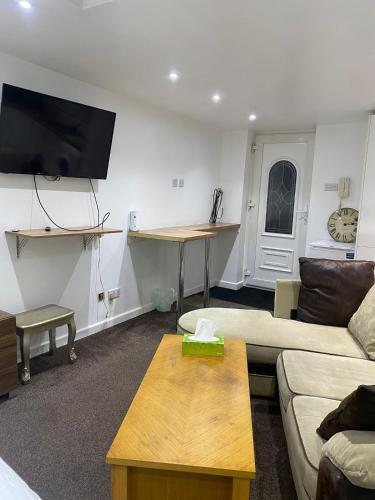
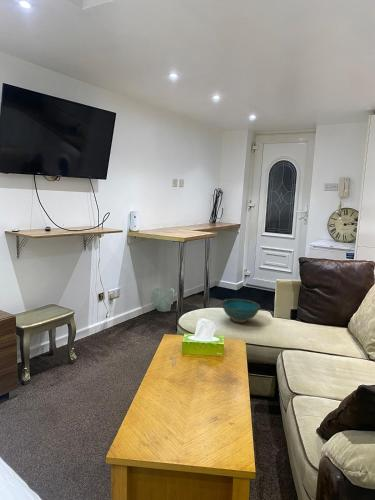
+ bowl (240, 312)
